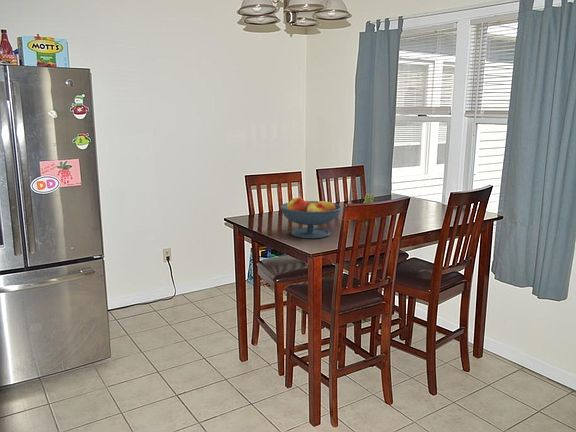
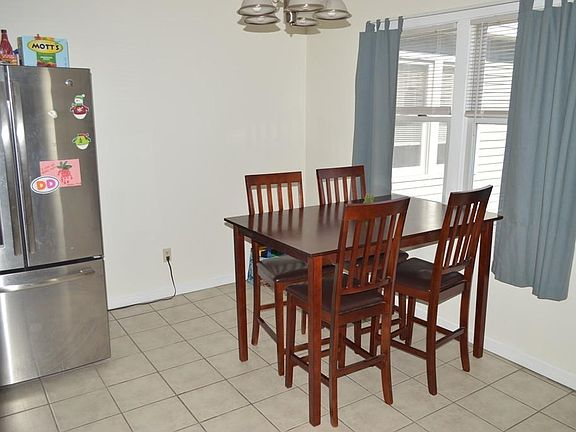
- fruit bowl (310, 215)
